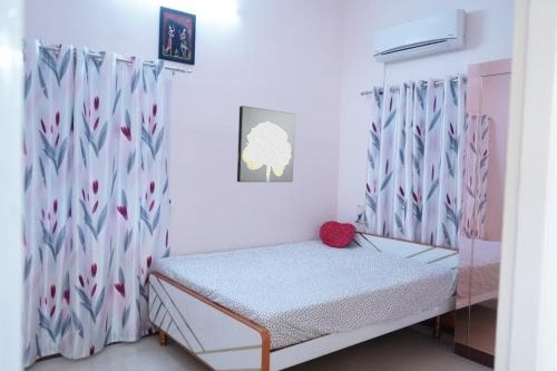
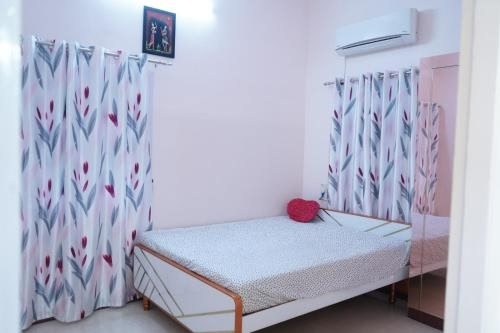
- wall art (267, 146)
